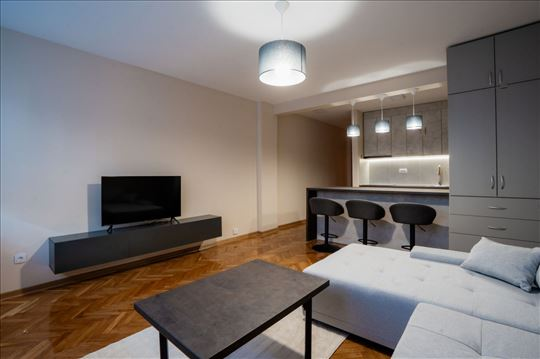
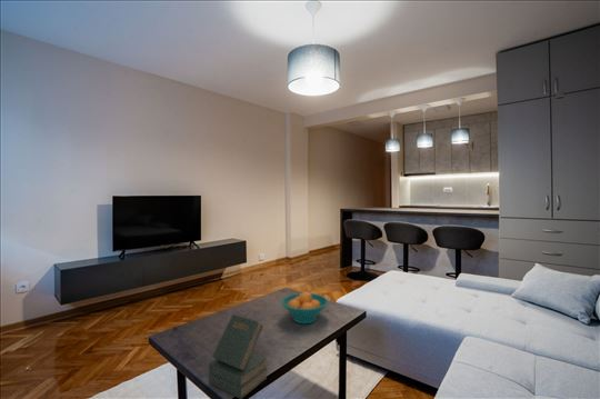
+ fruit bowl (304, 306)
+ book (238, 350)
